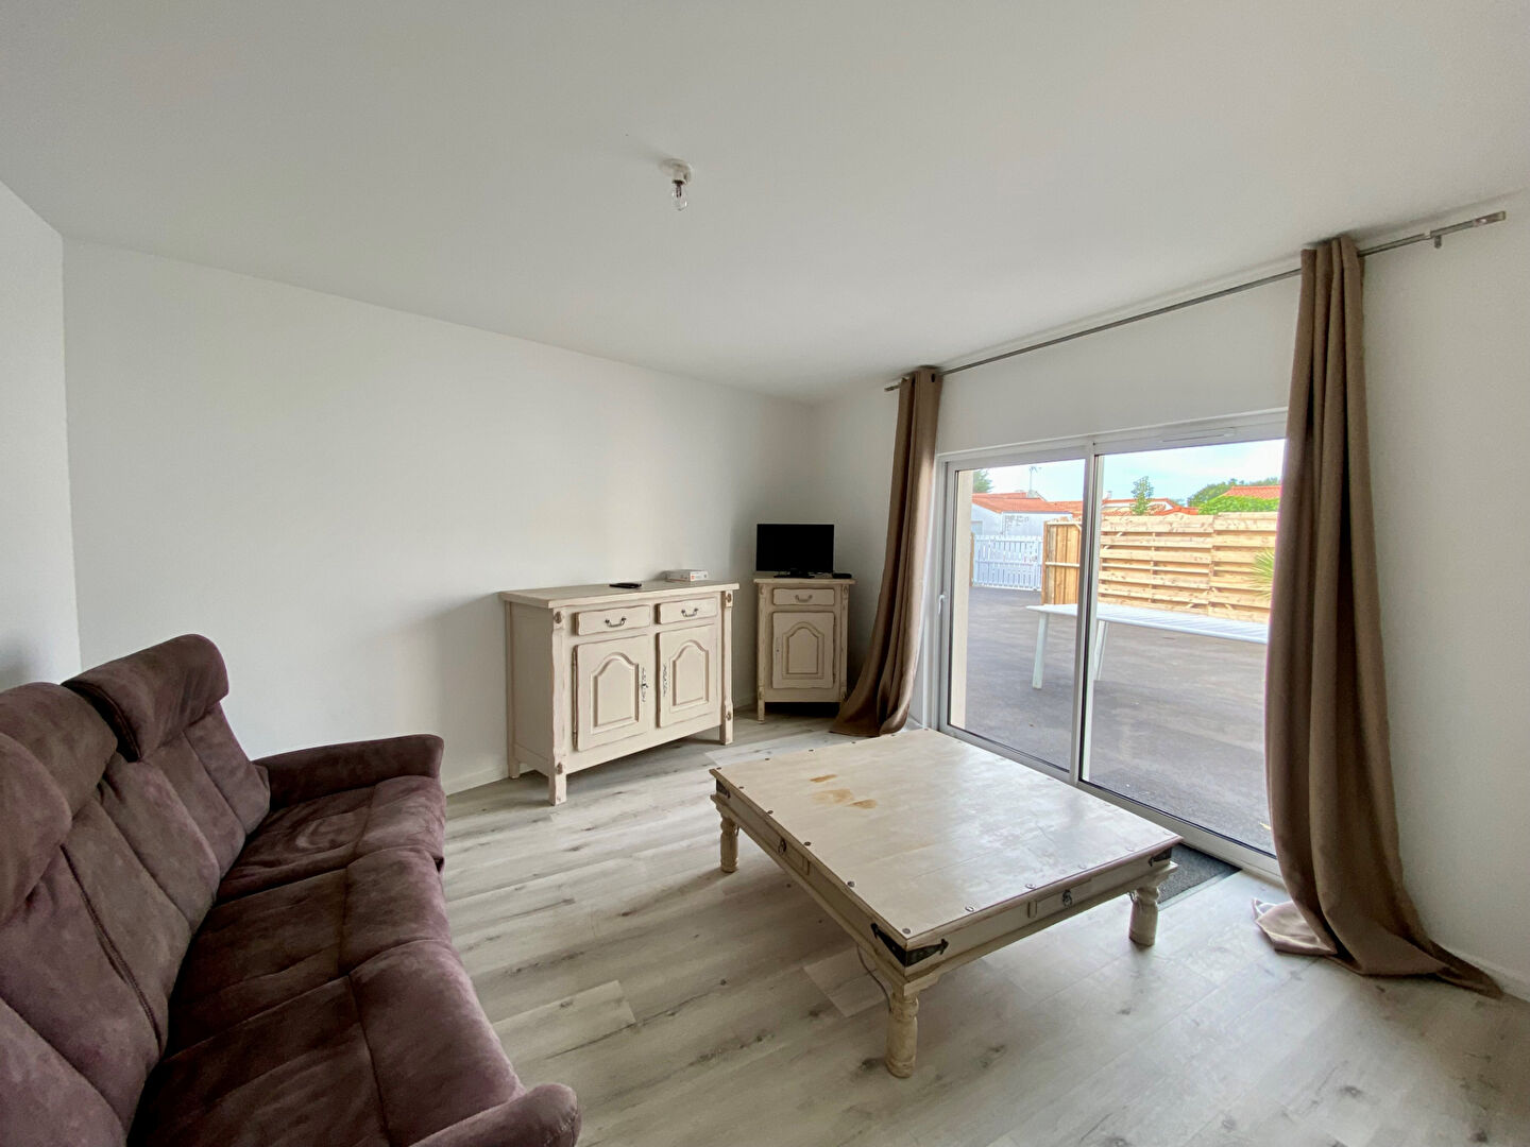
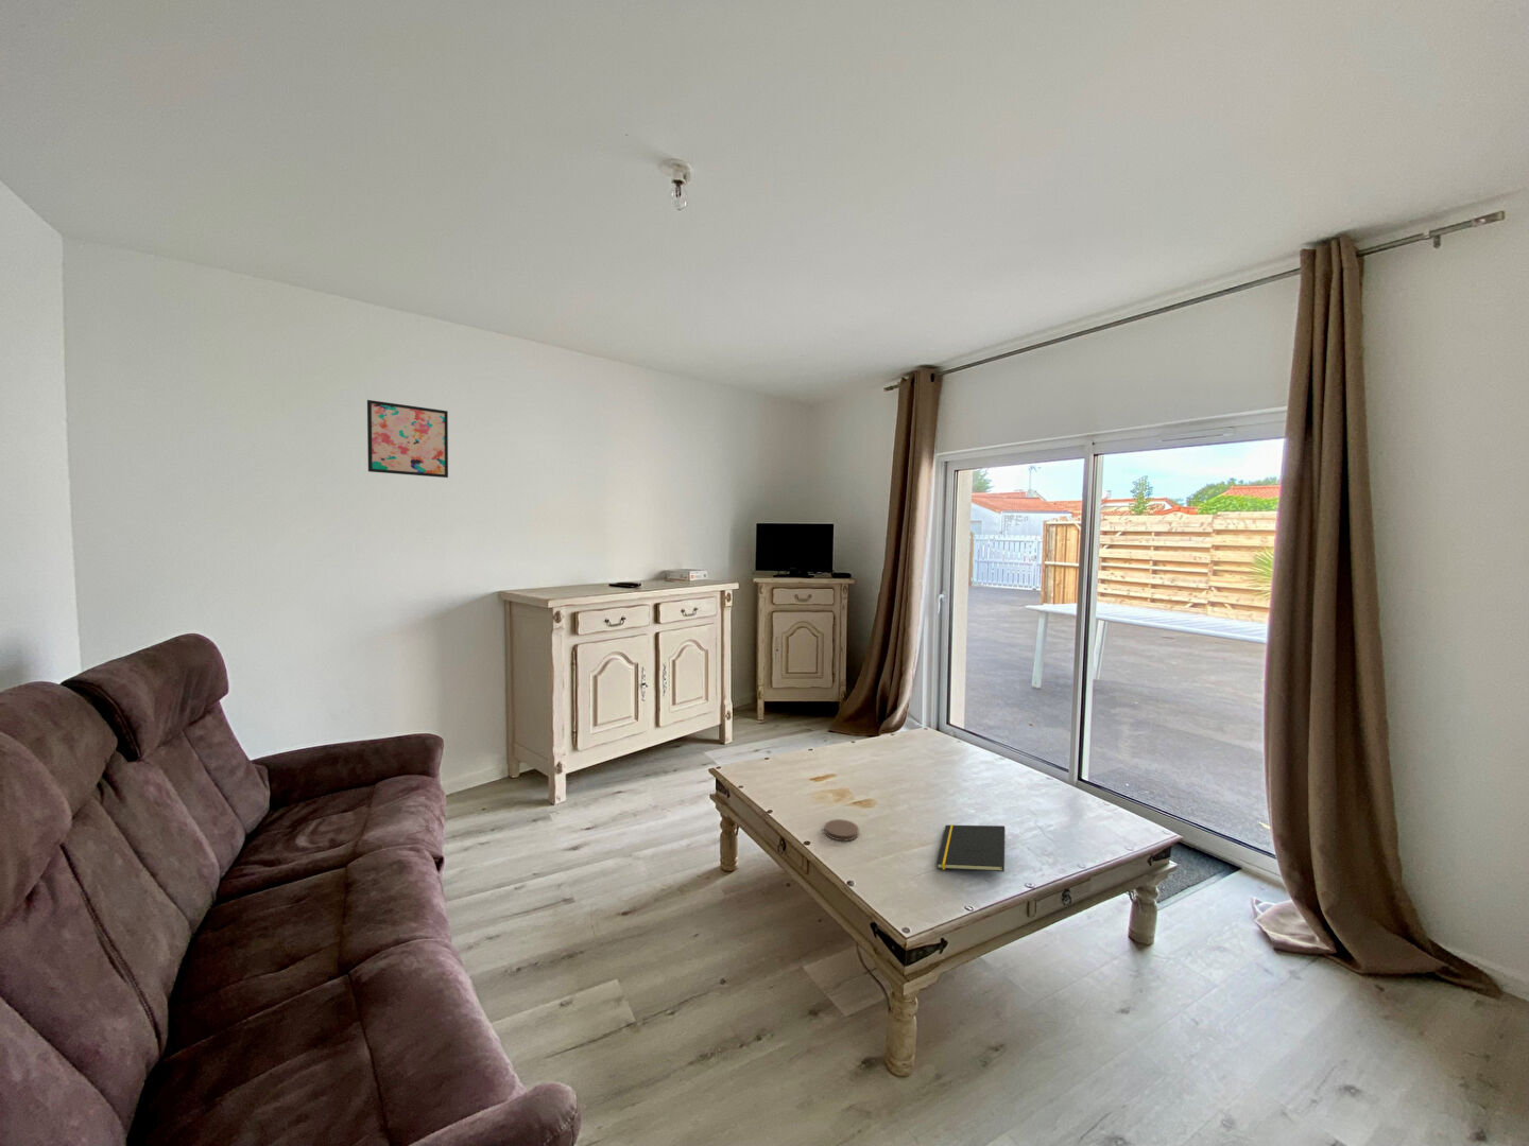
+ wall art (409, 441)
+ coaster (840, 829)
+ notepad (972, 846)
